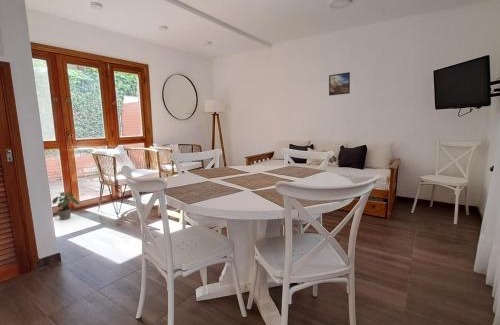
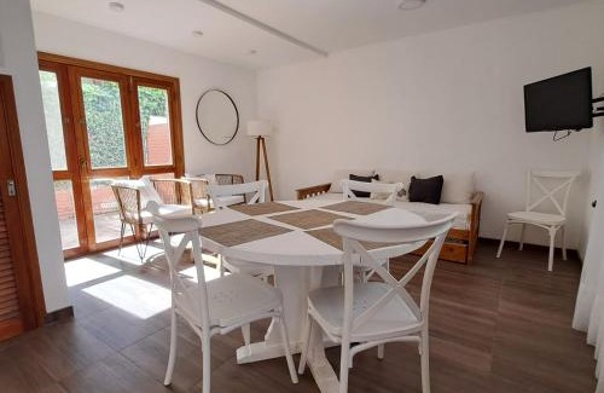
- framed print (339, 84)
- potted plant (65, 205)
